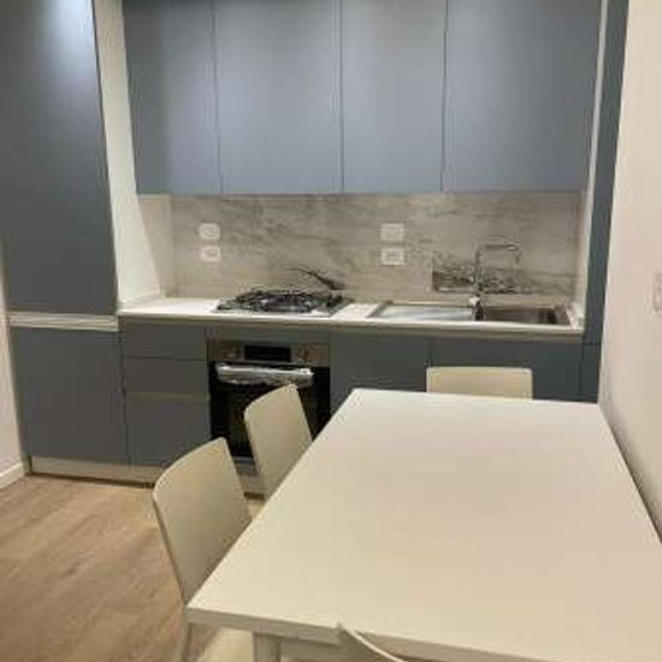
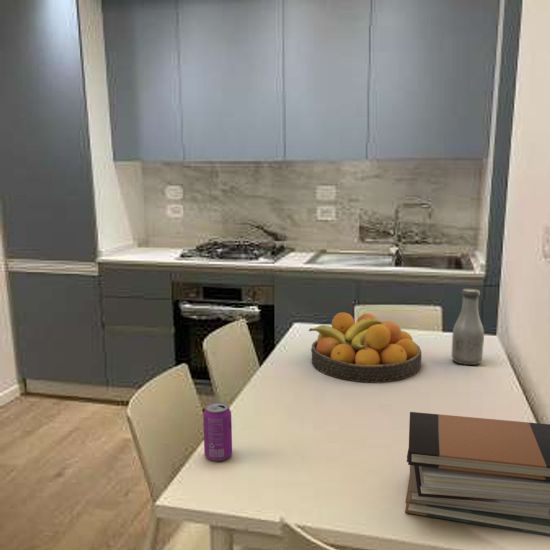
+ book stack (481, 470)
+ fruit bowl (366, 340)
+ beverage can (217, 430)
+ bottle (468, 326)
